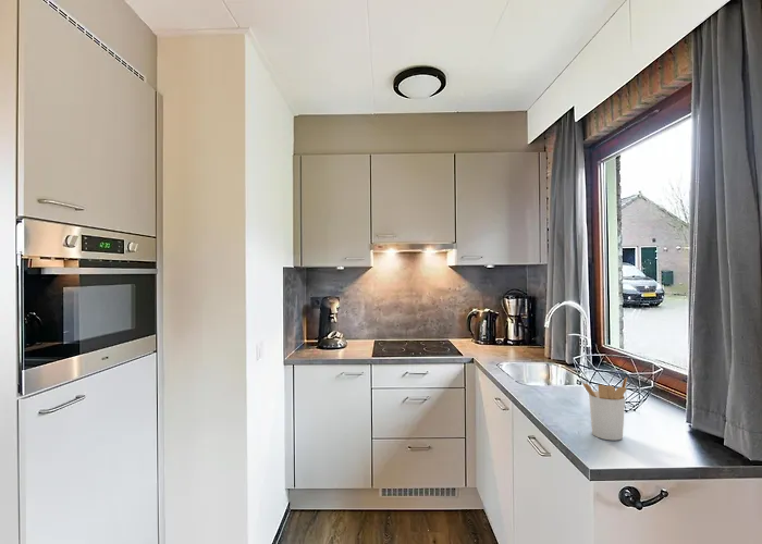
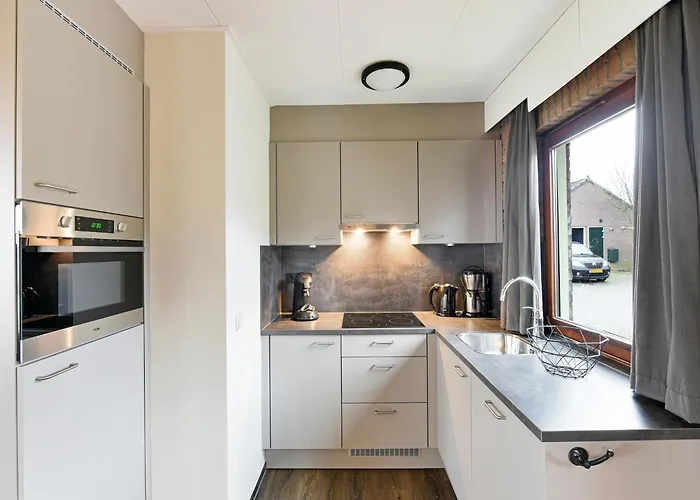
- utensil holder (609, 407)
